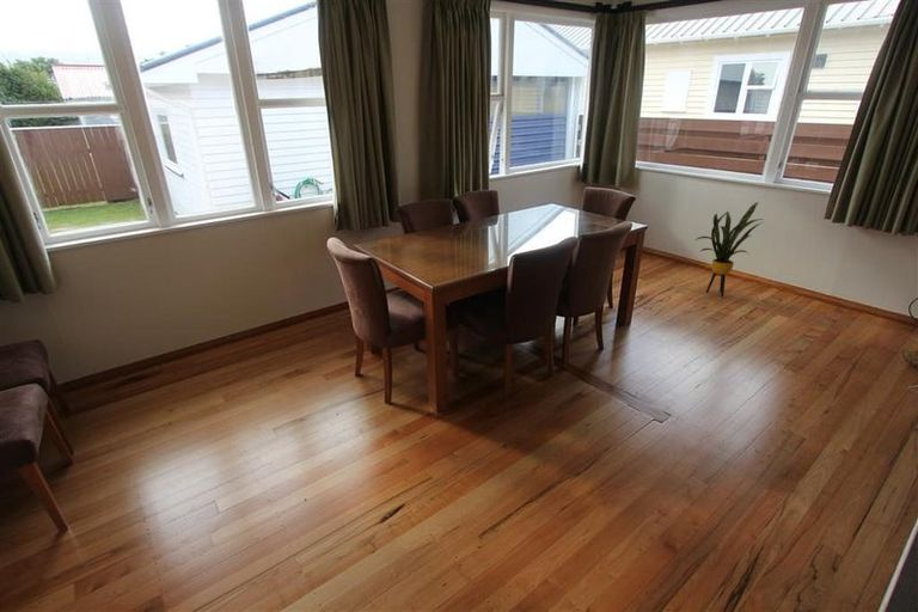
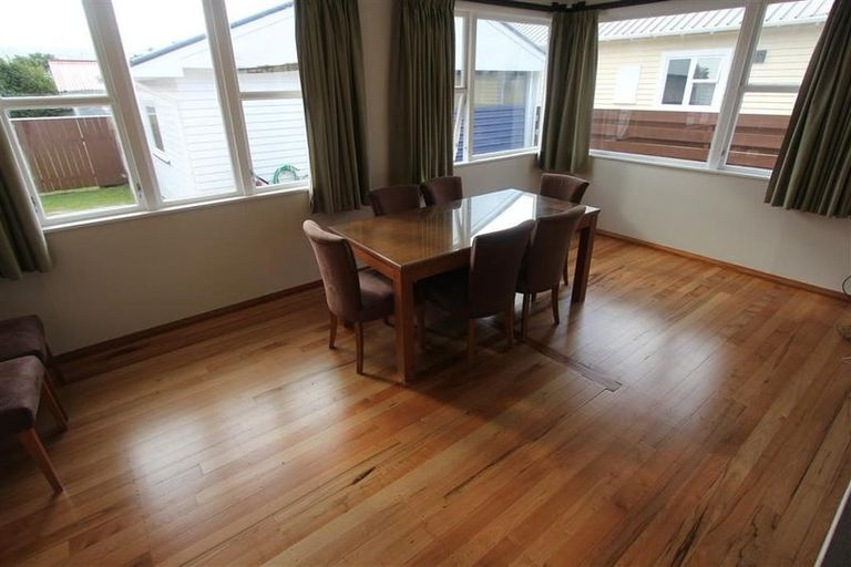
- house plant (730, 251)
